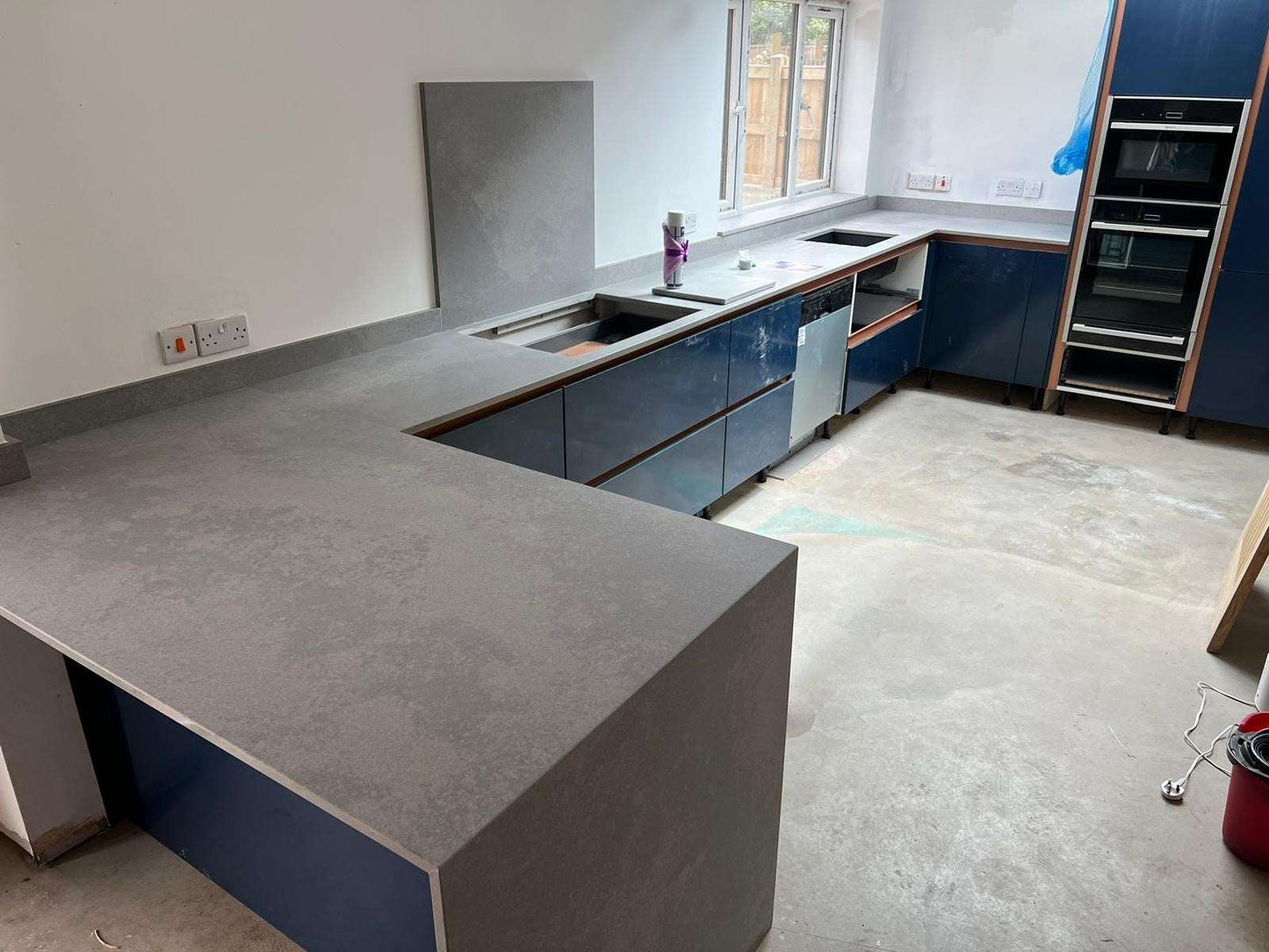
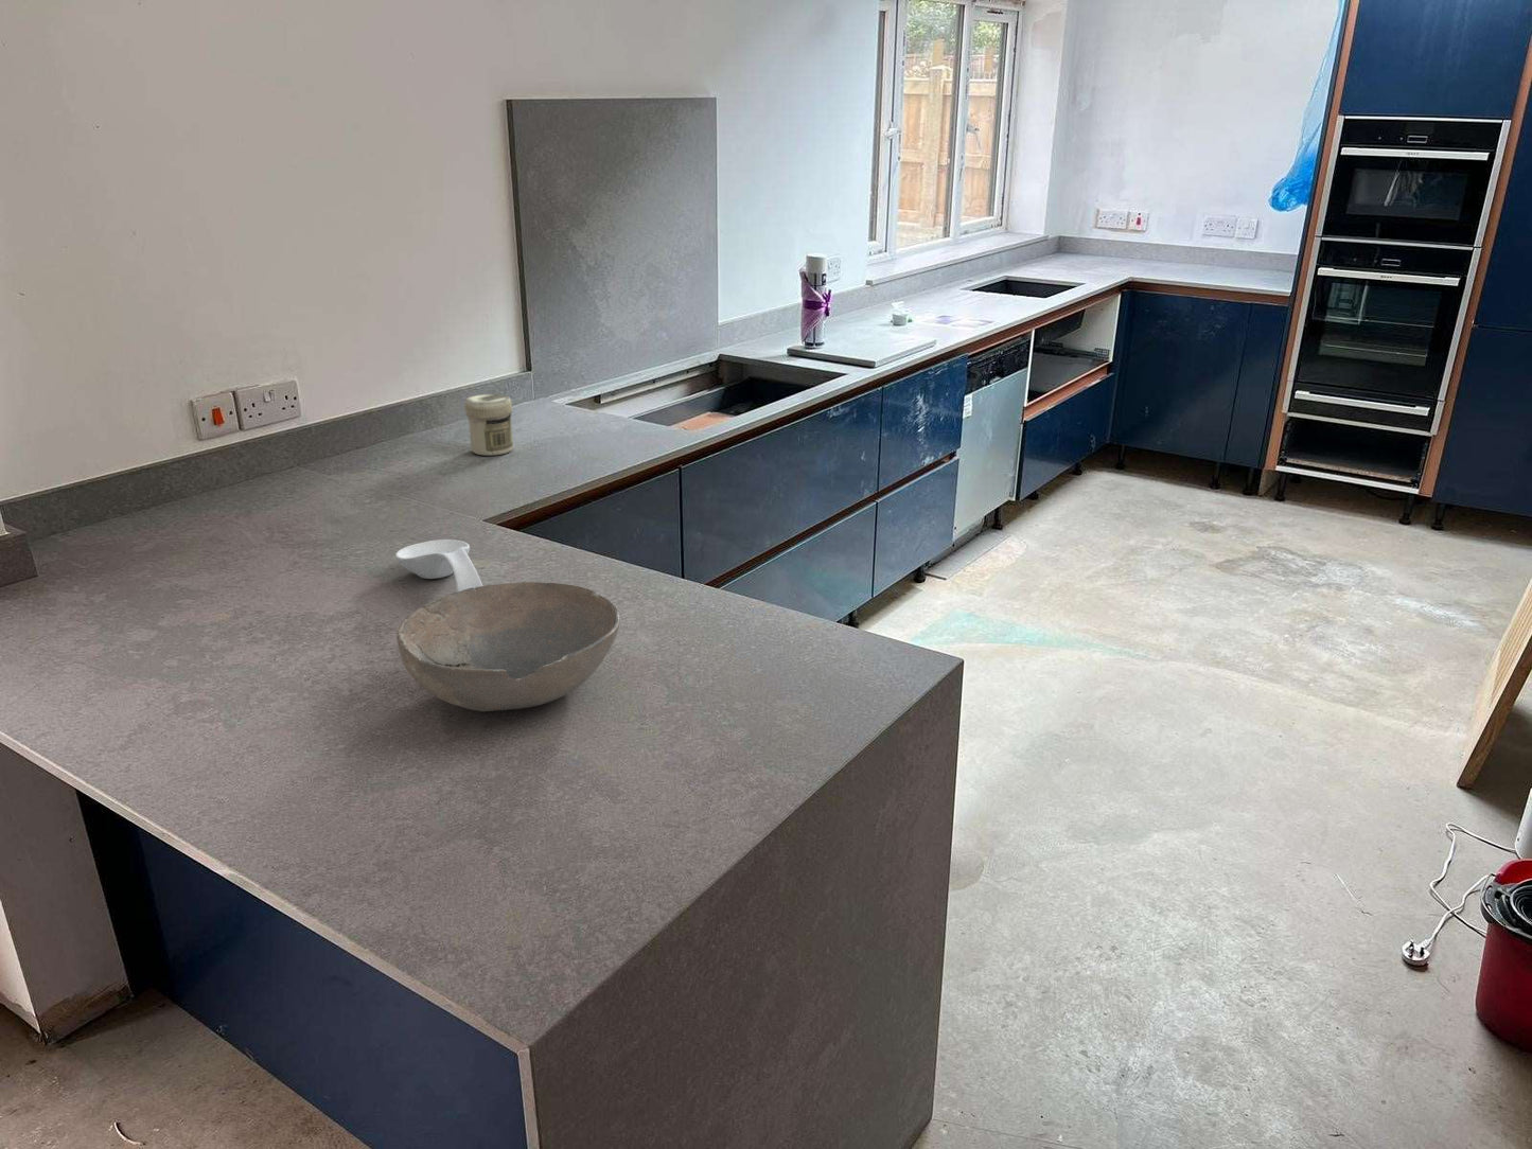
+ jar (490, 424)
+ spoon rest (445, 561)
+ bowl (513, 654)
